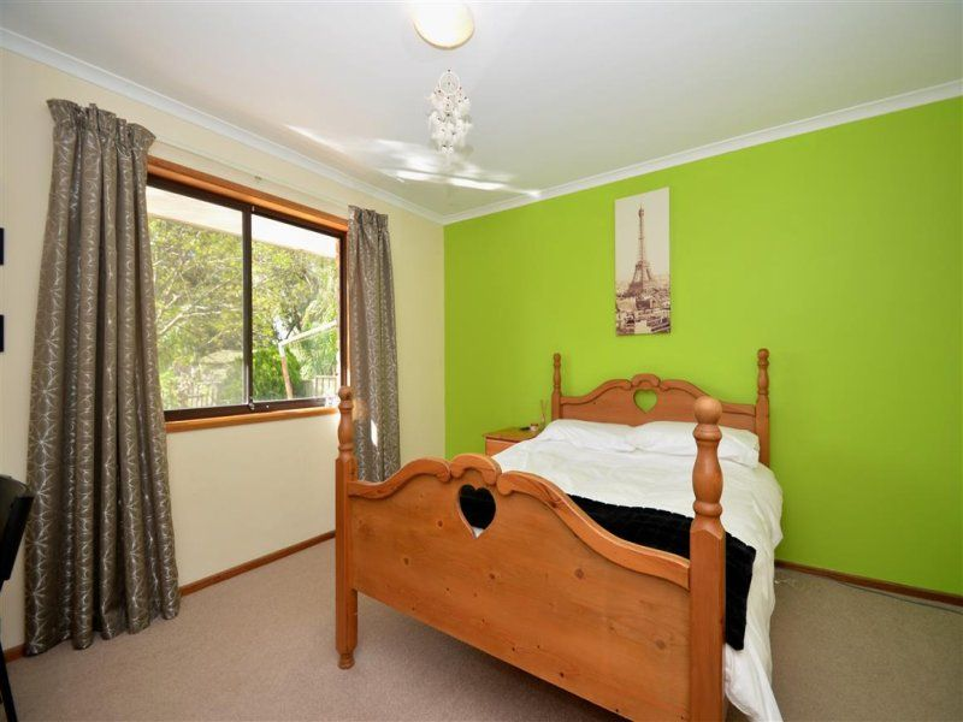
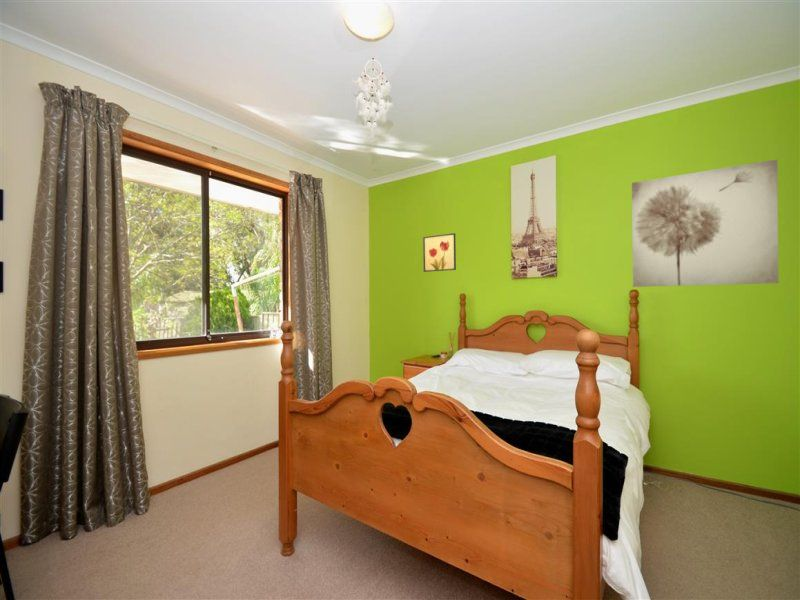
+ wall art (698, 228)
+ wall art (439, 253)
